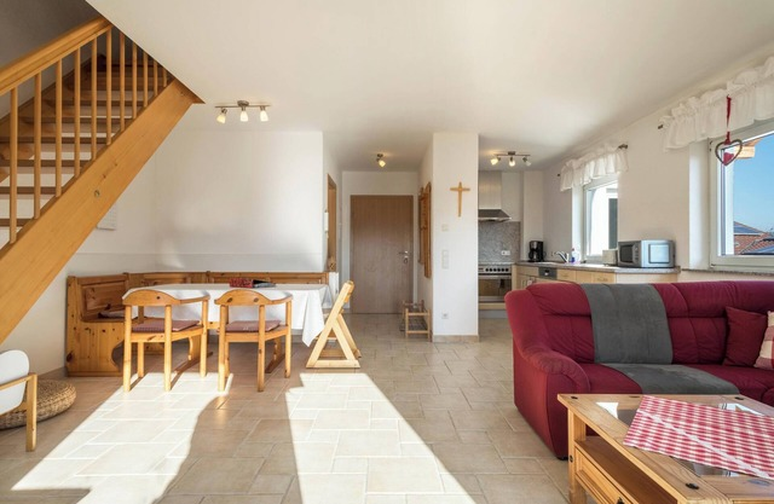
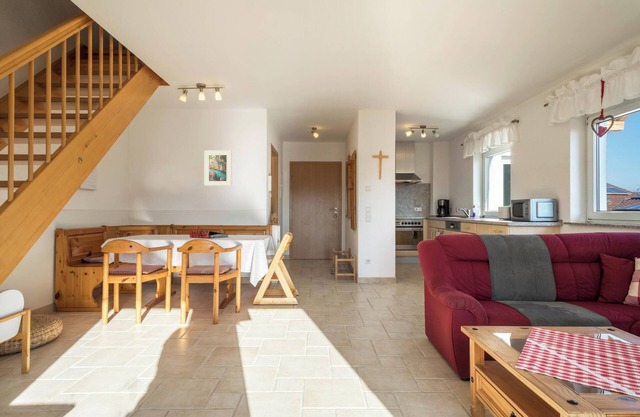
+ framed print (217, 168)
